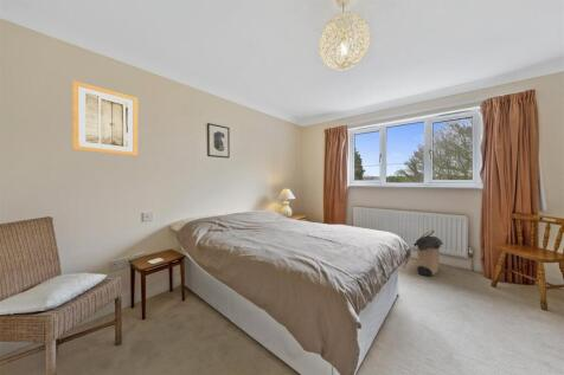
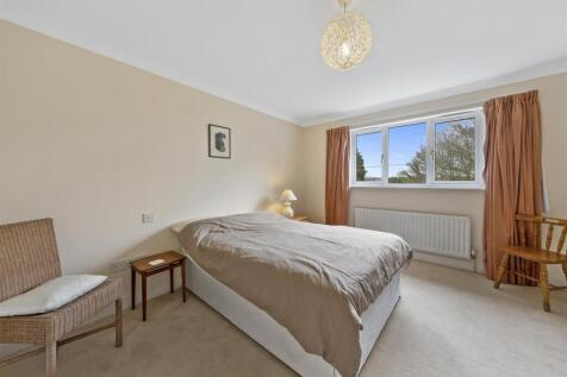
- wall art (108, 121)
- laundry hamper (427, 250)
